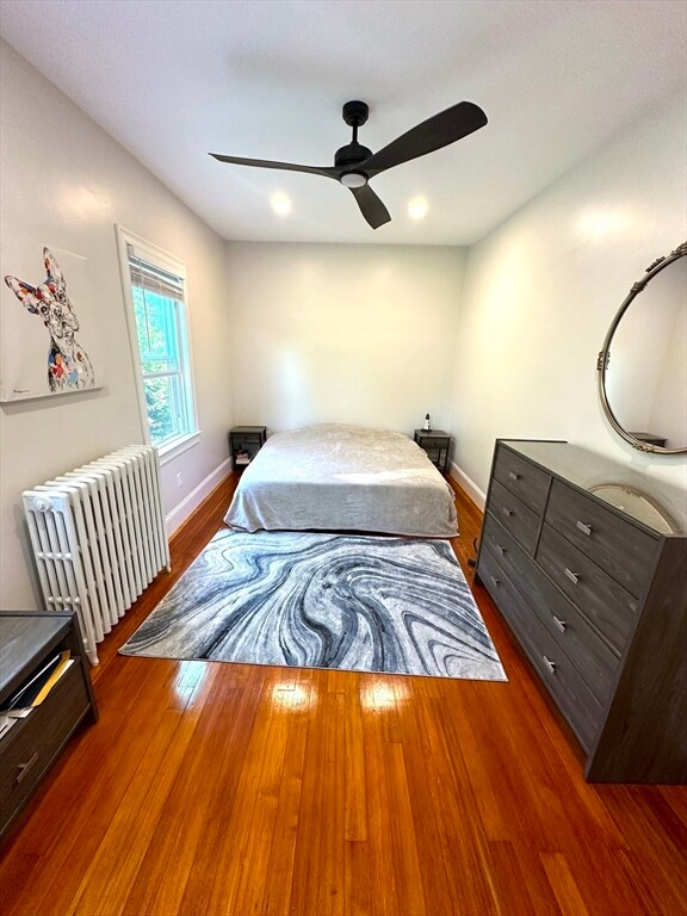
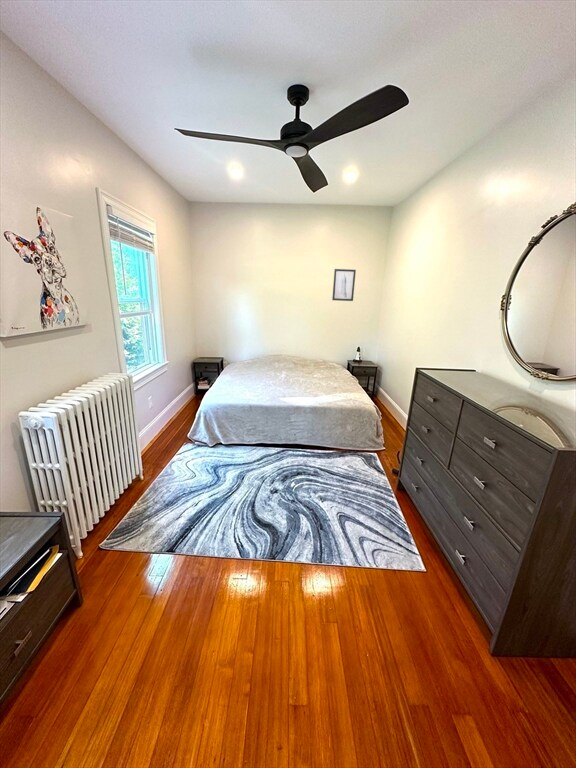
+ wall art (343, 285)
